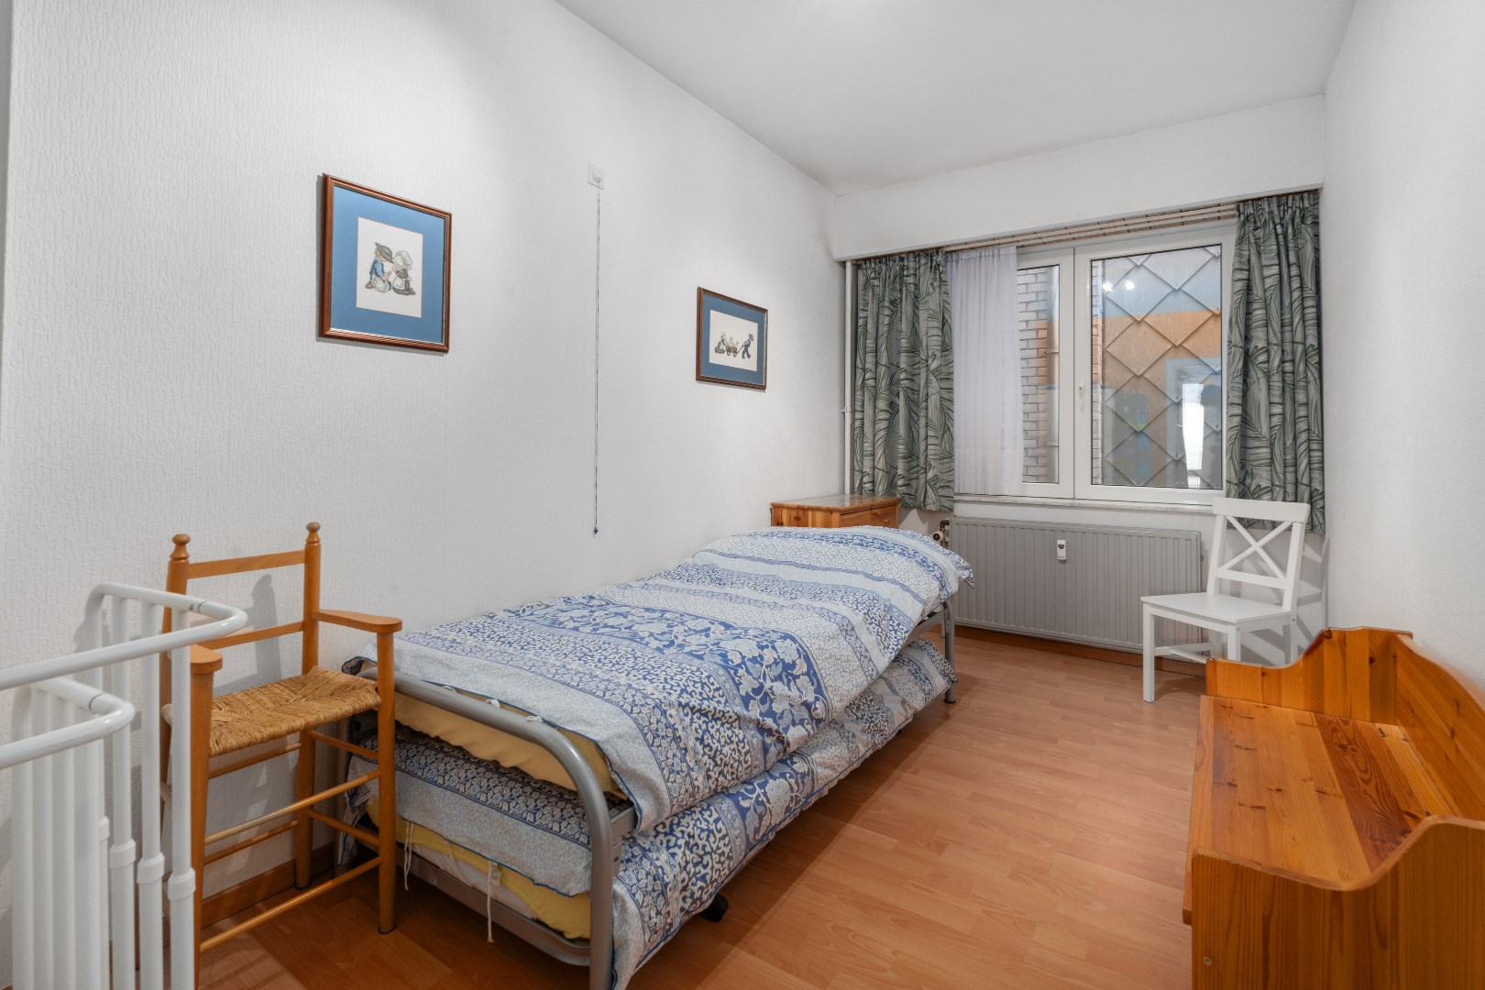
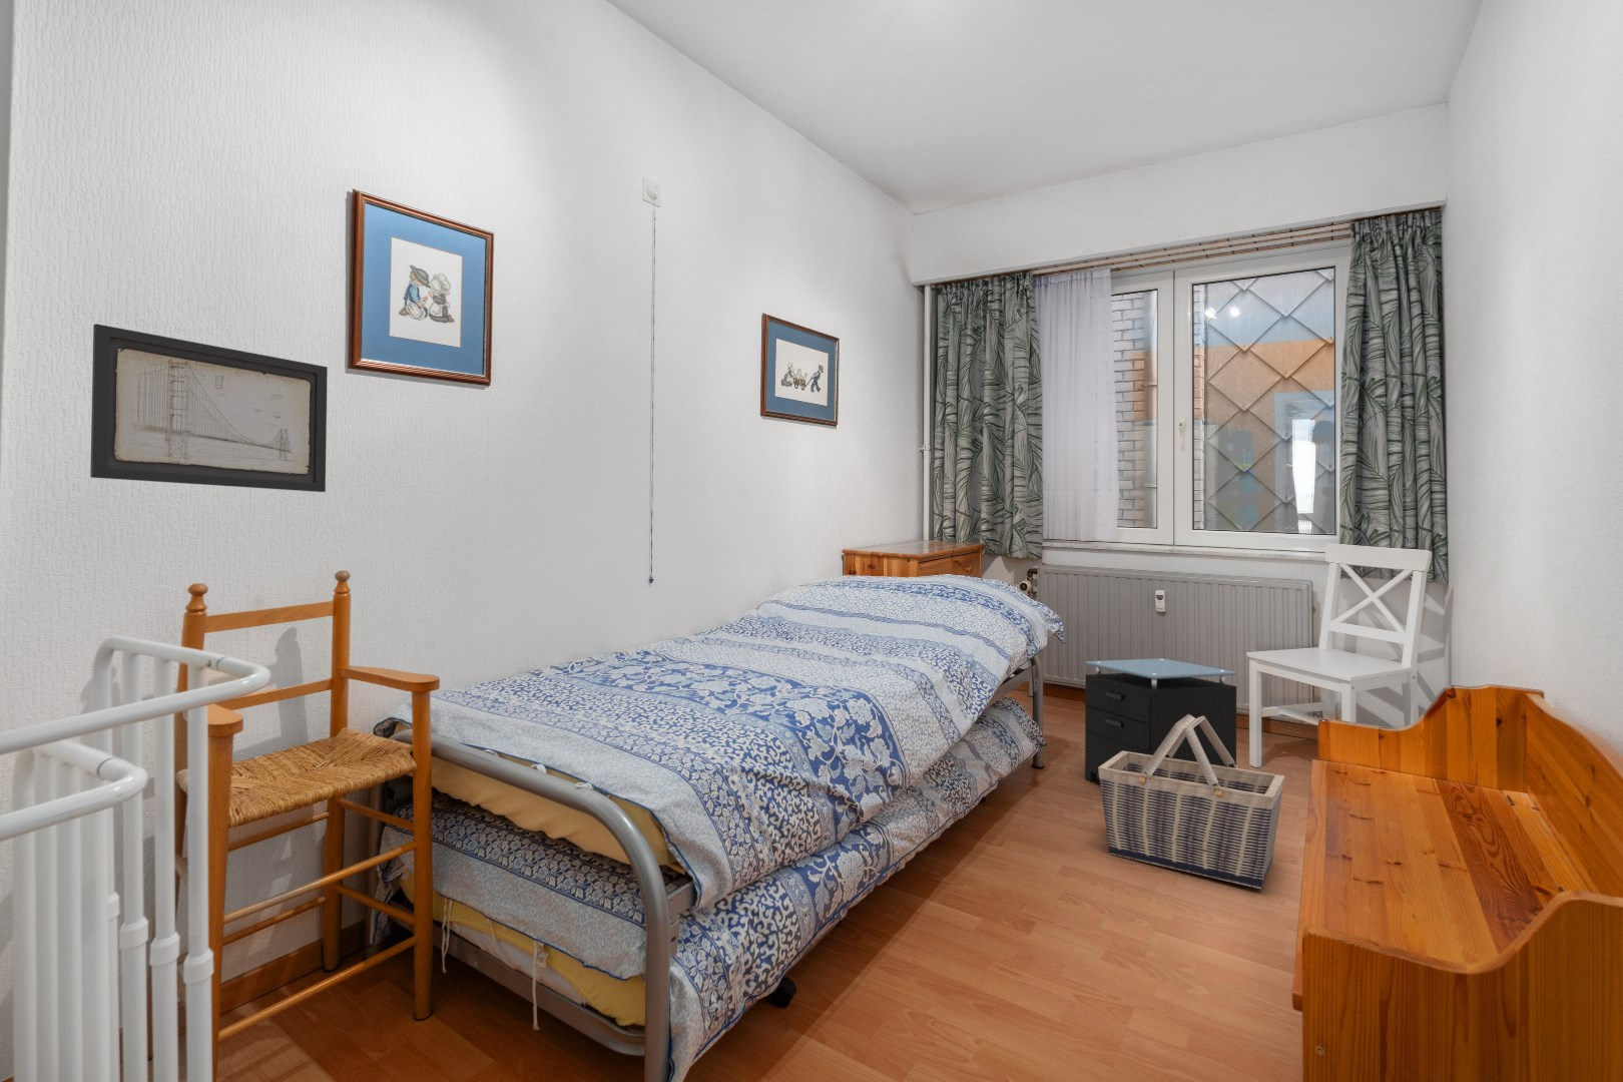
+ wall art (221, 415)
+ basket (1189, 789)
+ nightstand (1157, 727)
